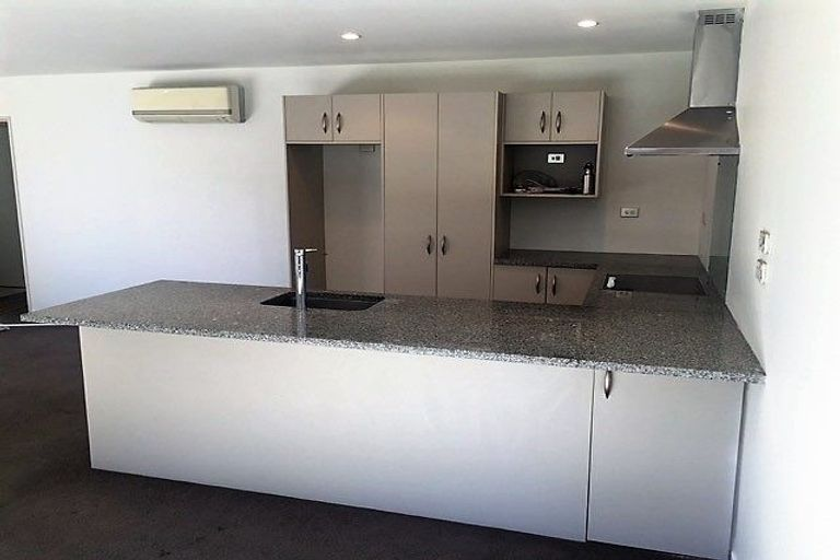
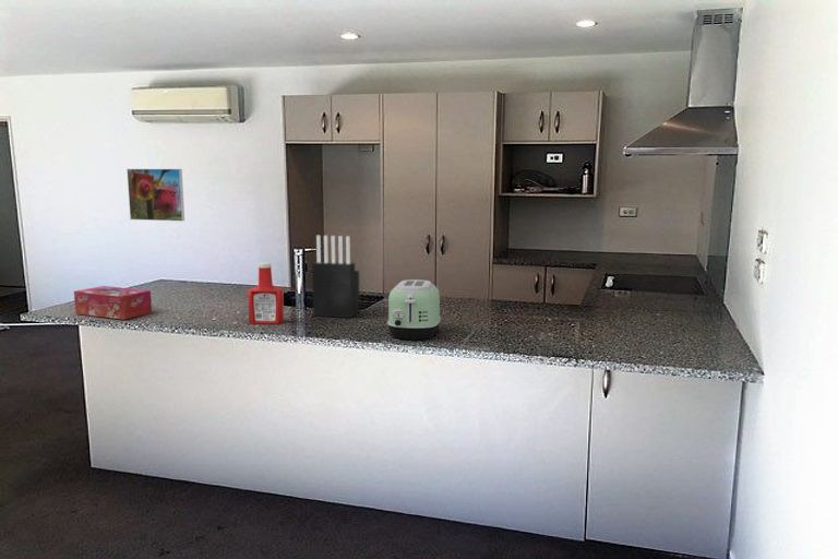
+ knife block (336, 274)
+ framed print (155, 194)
+ toaster (414, 309)
+ soap bottle (265, 293)
+ tissue box (112, 301)
